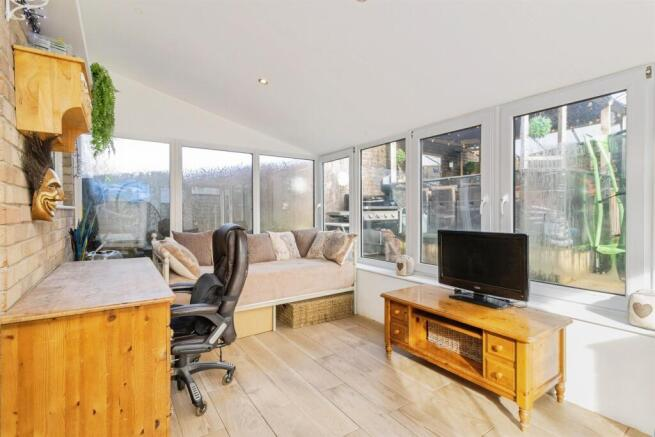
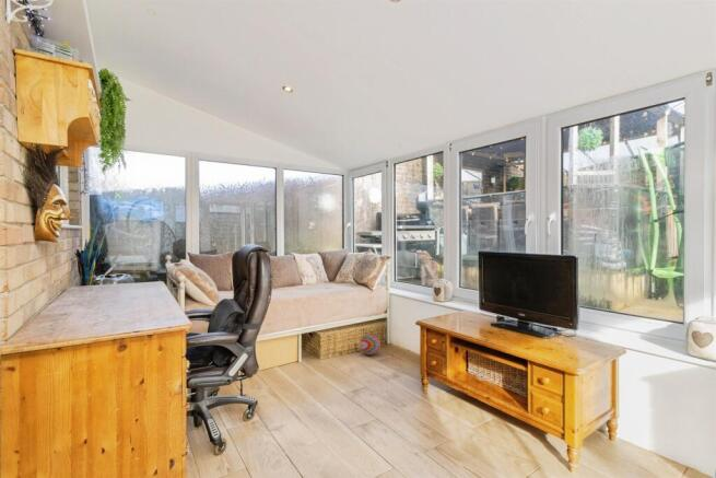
+ decorative ball (369, 343)
